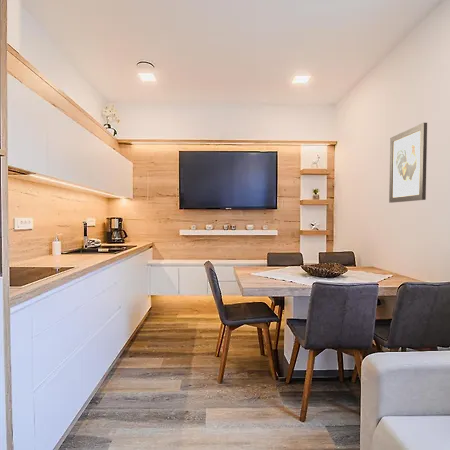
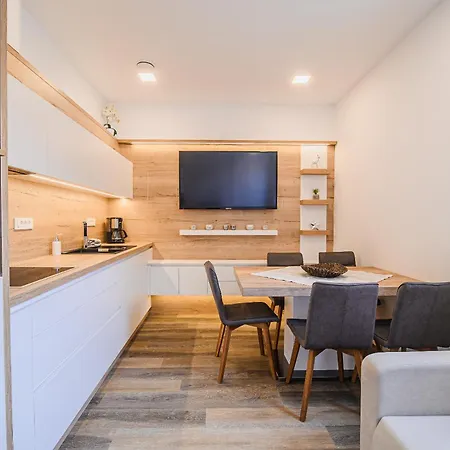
- wall art (406, 166)
